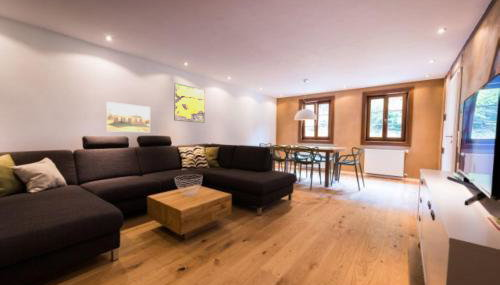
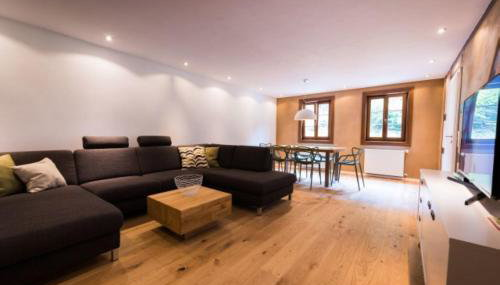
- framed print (190, 104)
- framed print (129, 118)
